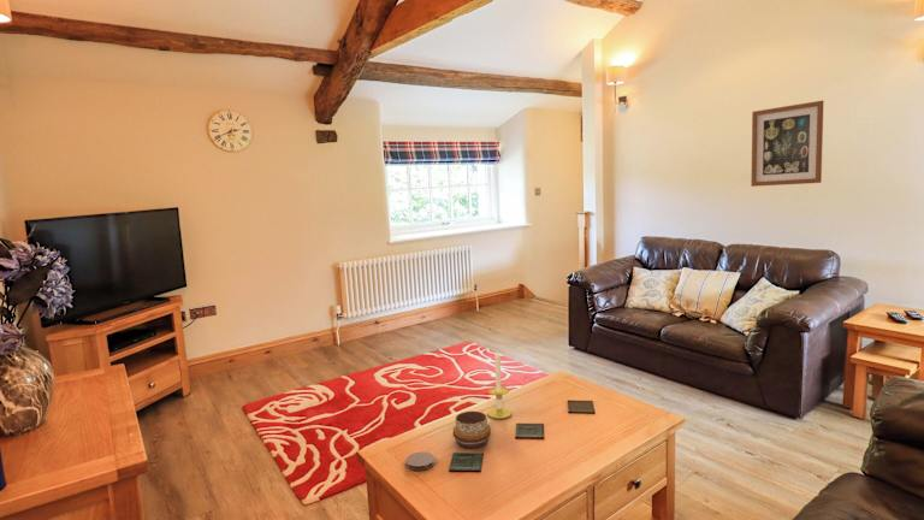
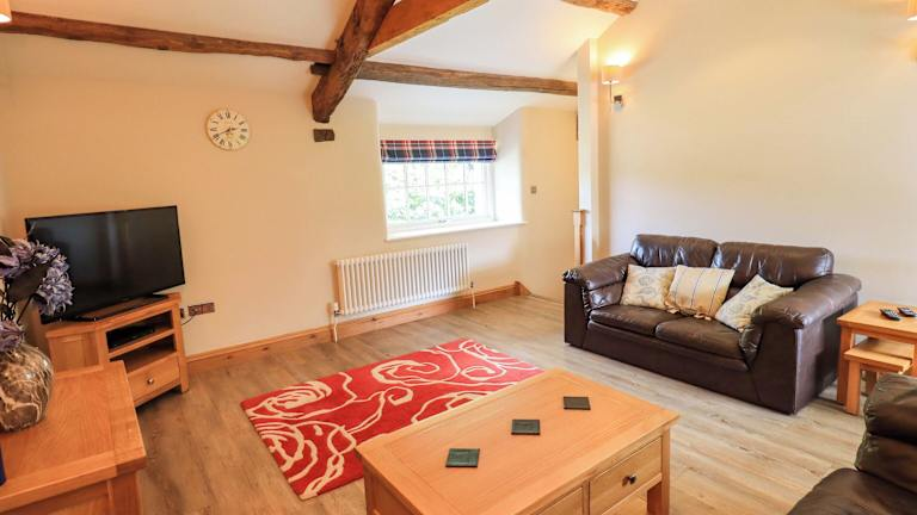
- decorative bowl (470, 429)
- coaster (420, 460)
- candle (498, 382)
- wall art (784, 146)
